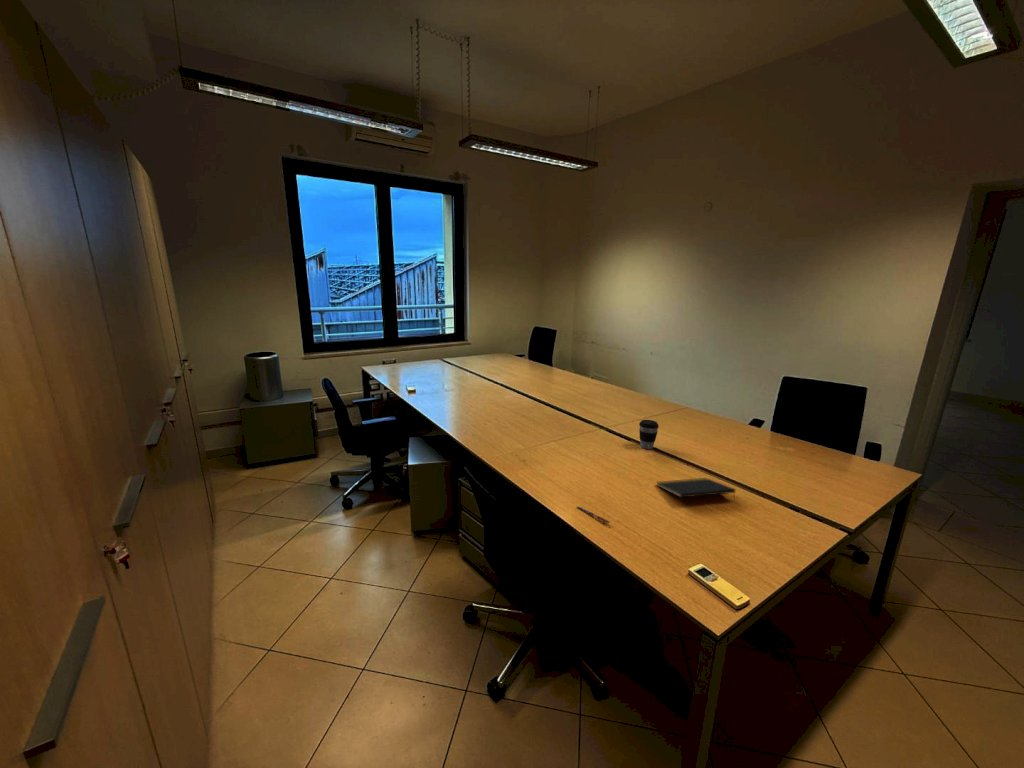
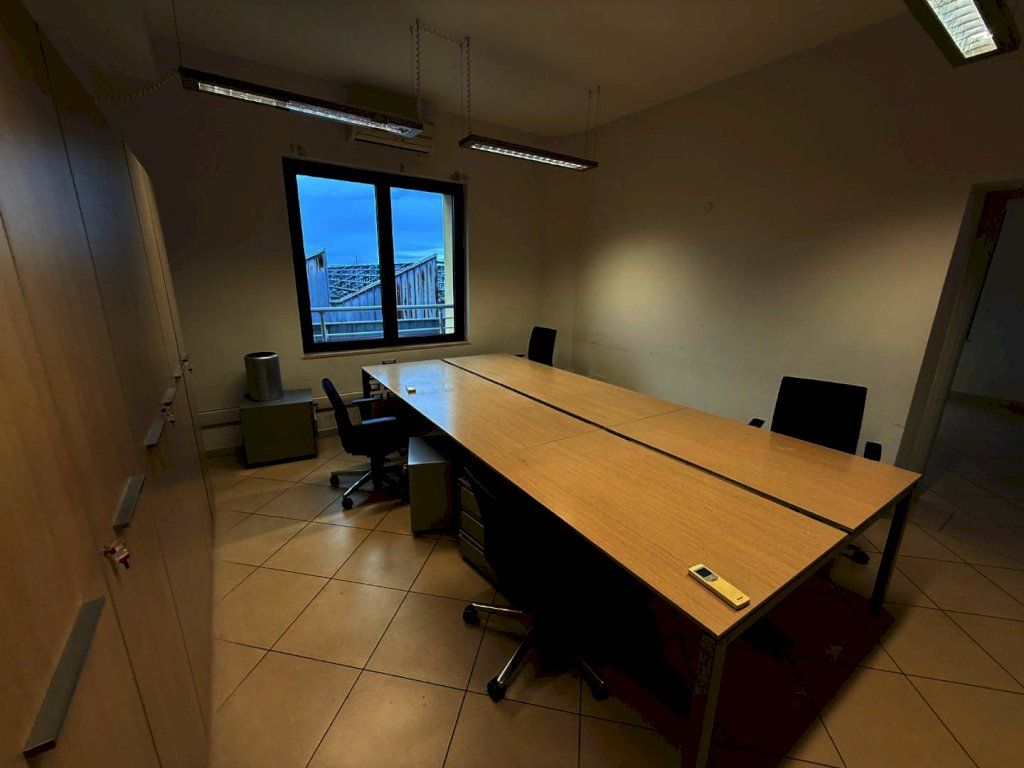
- coffee cup (647, 434)
- pen (592, 513)
- notepad (694, 487)
